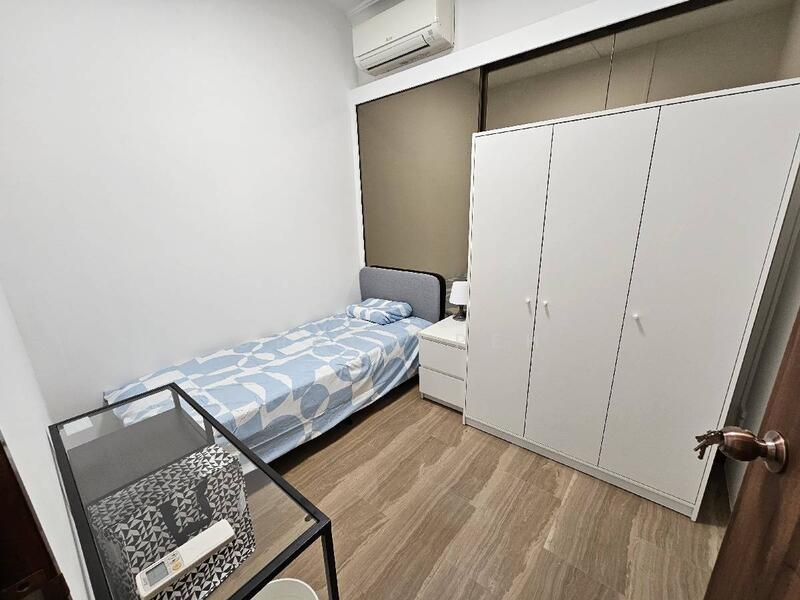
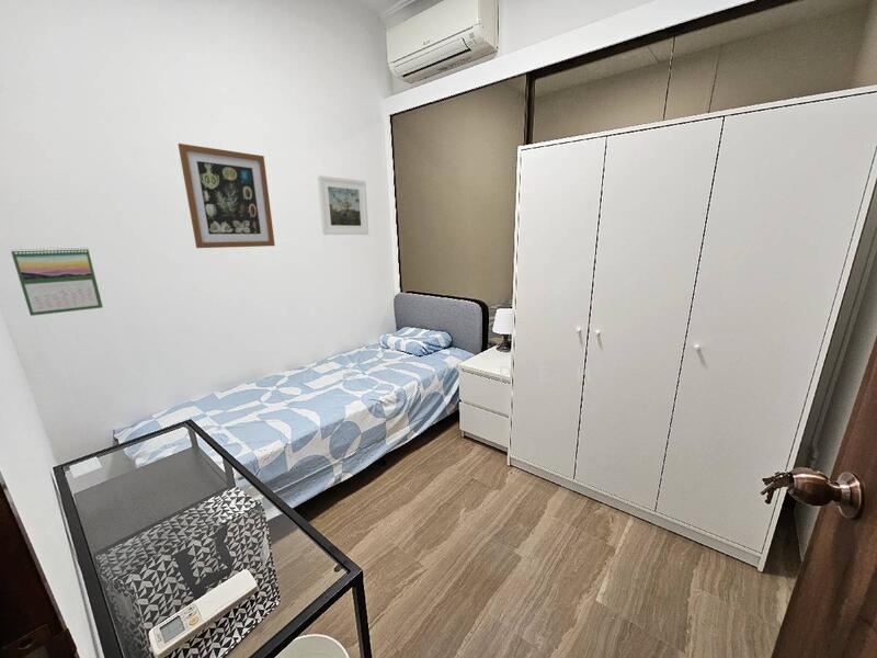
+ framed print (344, 206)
+ wall art (231, 200)
+ calendar (59, 280)
